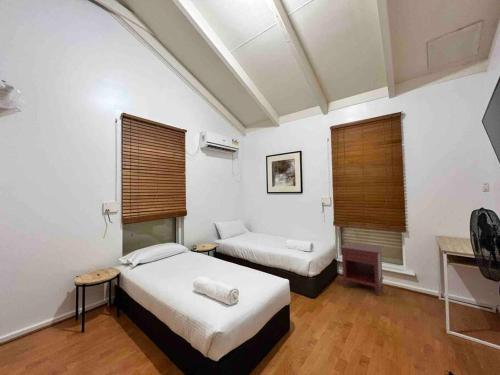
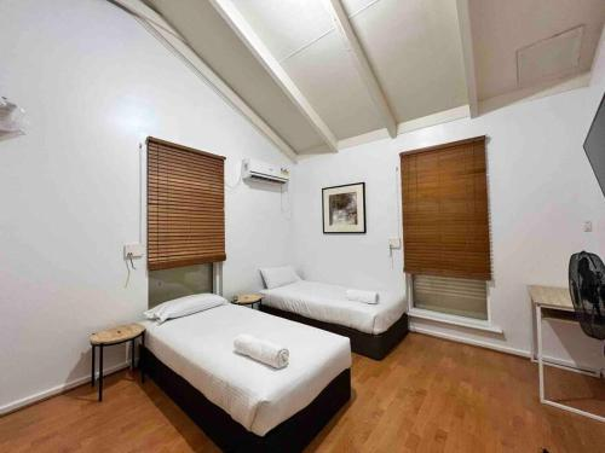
- nightstand (362, 266)
